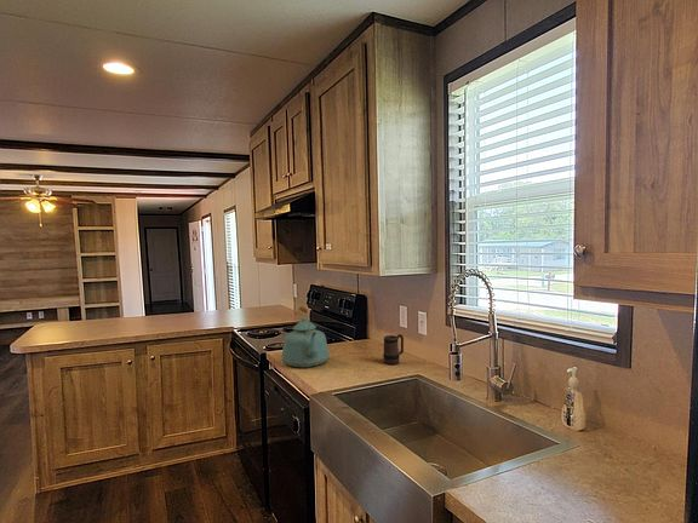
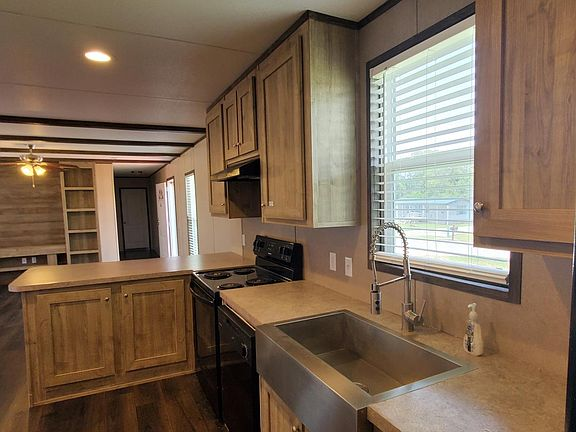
- kettle (305, 335)
- mug (394, 349)
